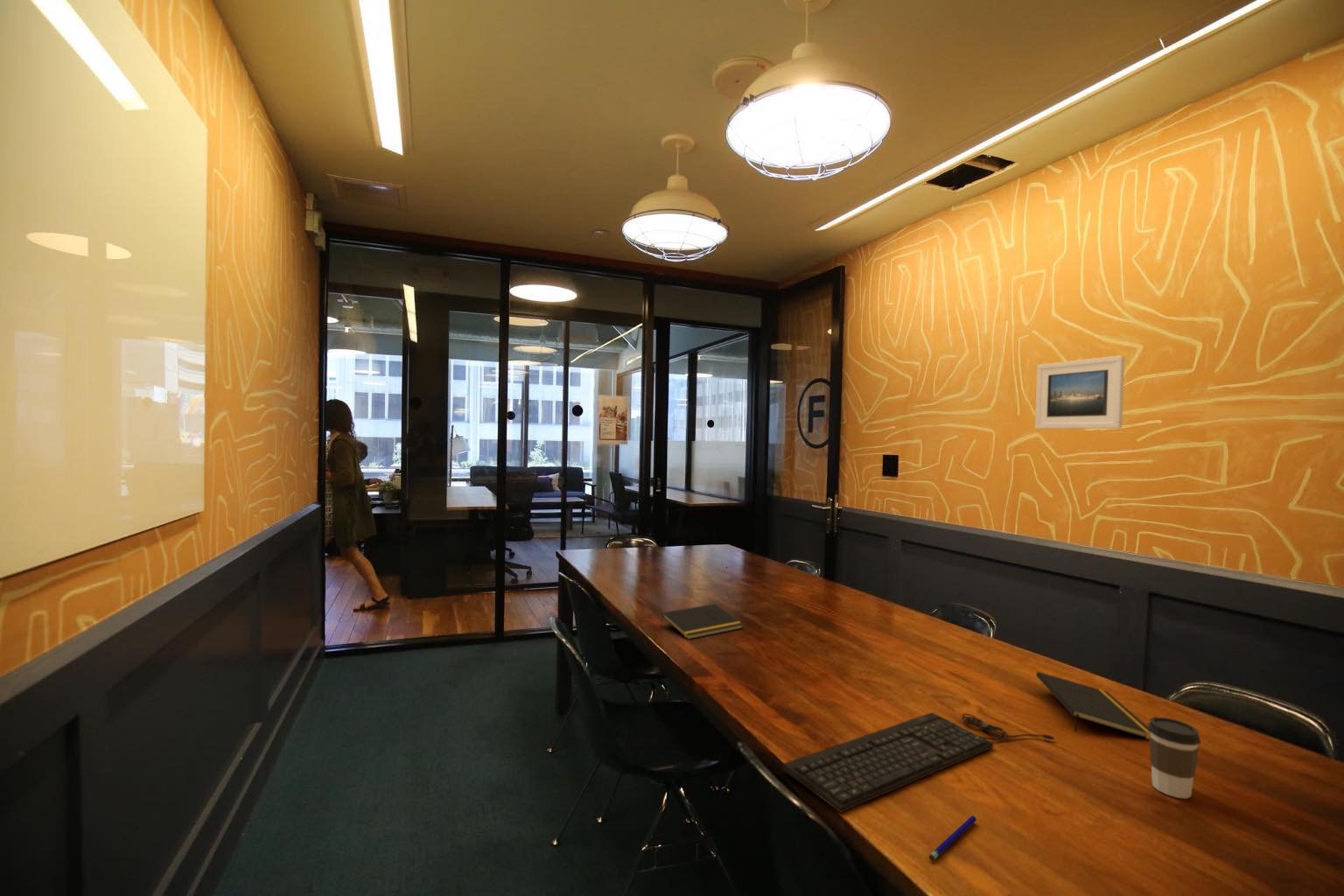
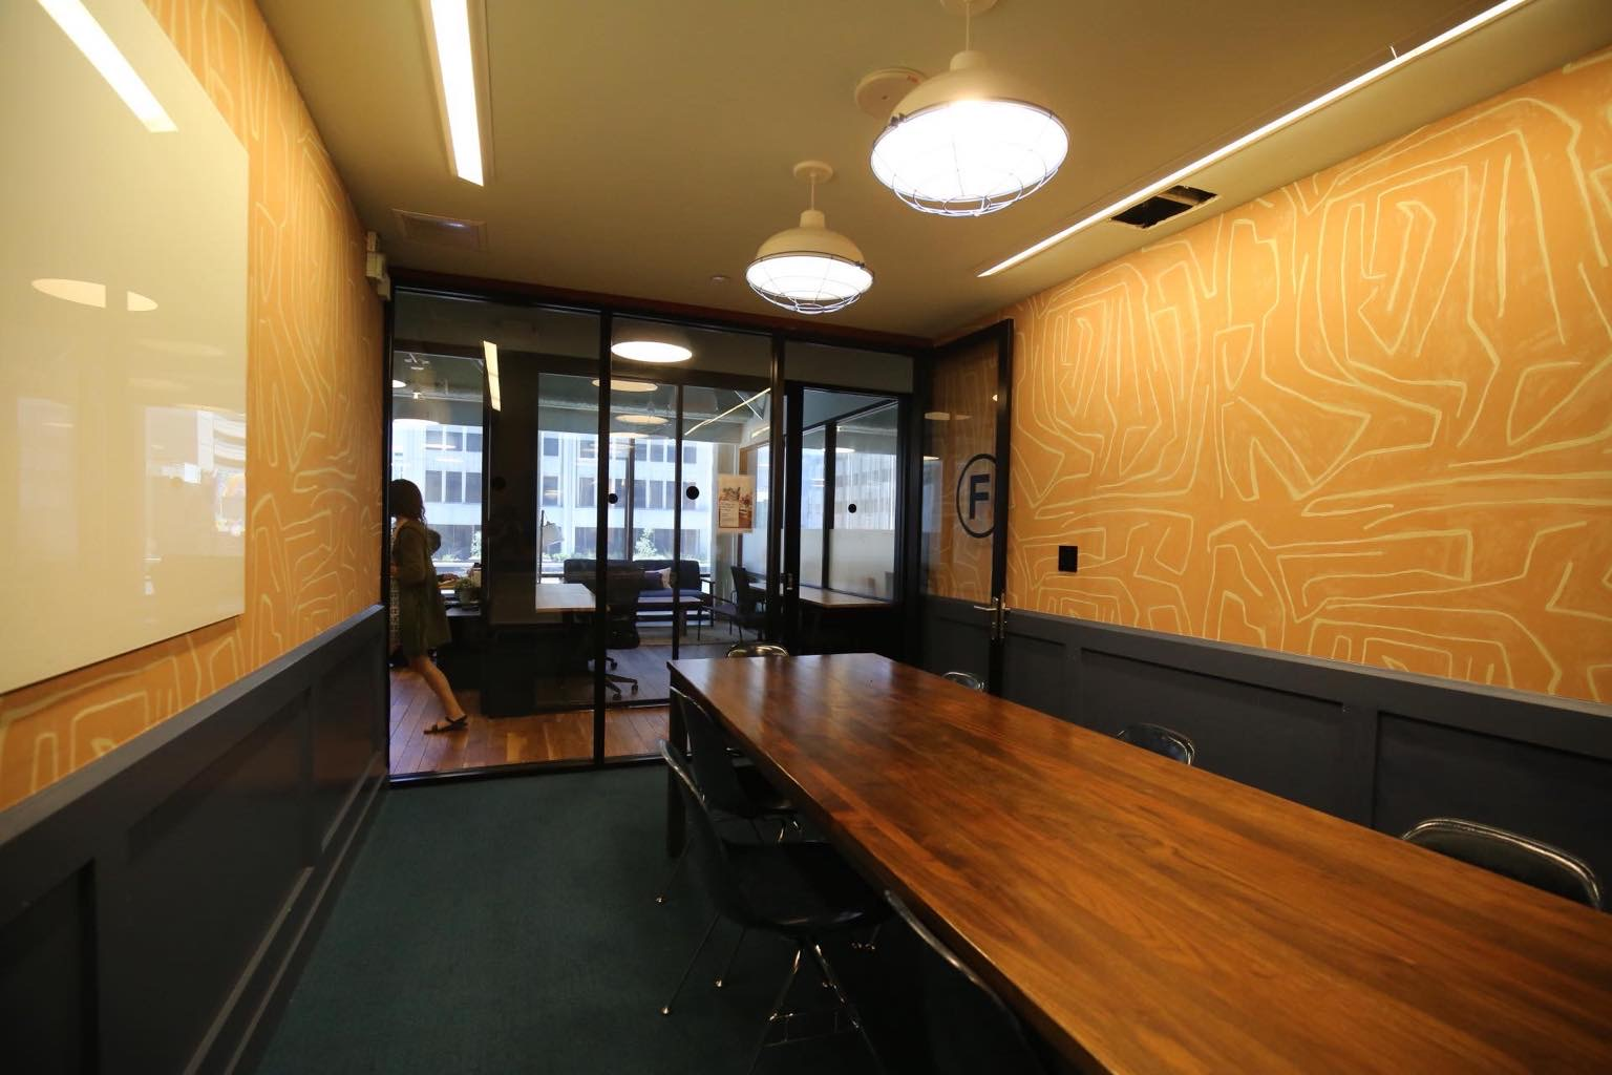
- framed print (1076, 394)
- pen (953, 836)
- coffee cup (1172, 757)
- keyboard (927, 750)
- notepad (1090, 703)
- notepad (702, 620)
